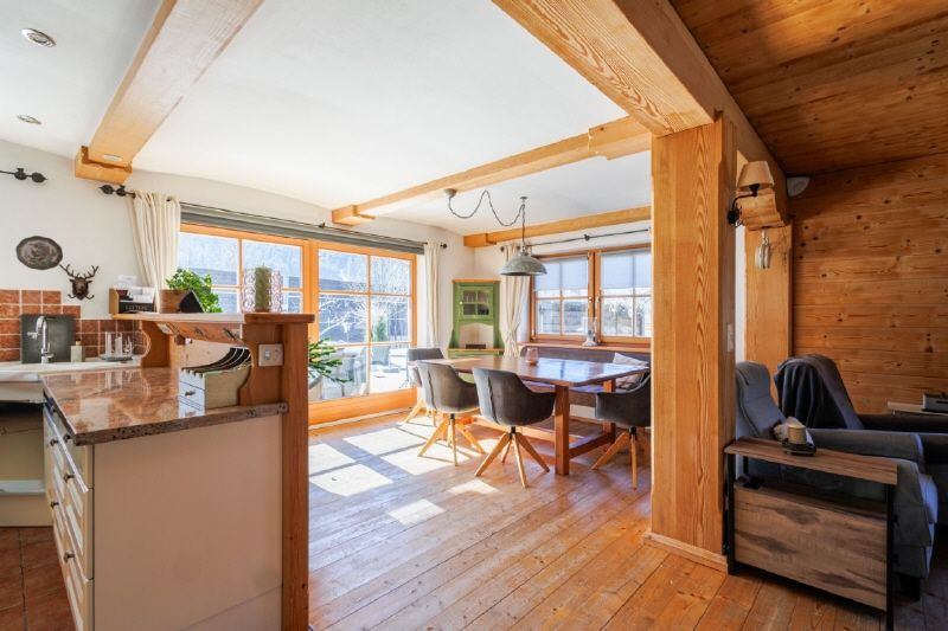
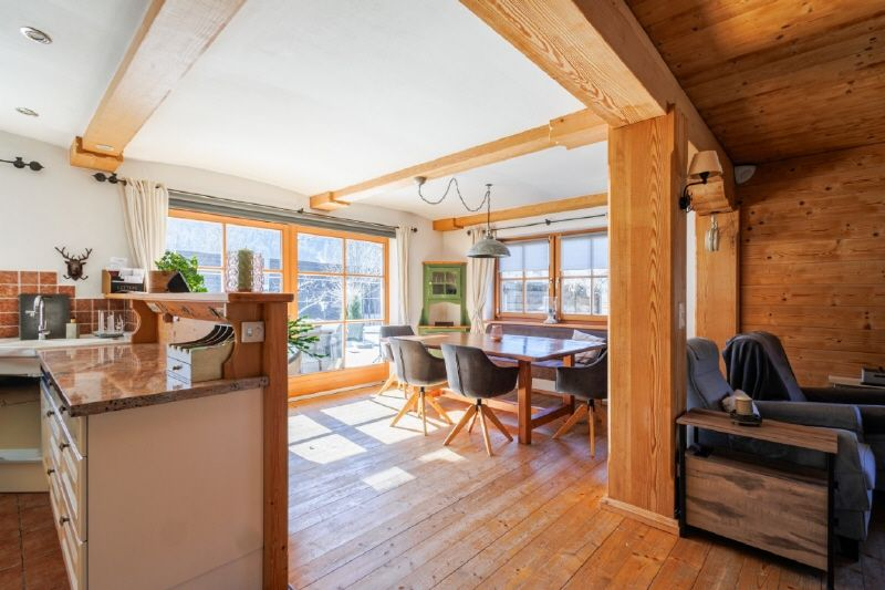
- decorative plate (39, 252)
